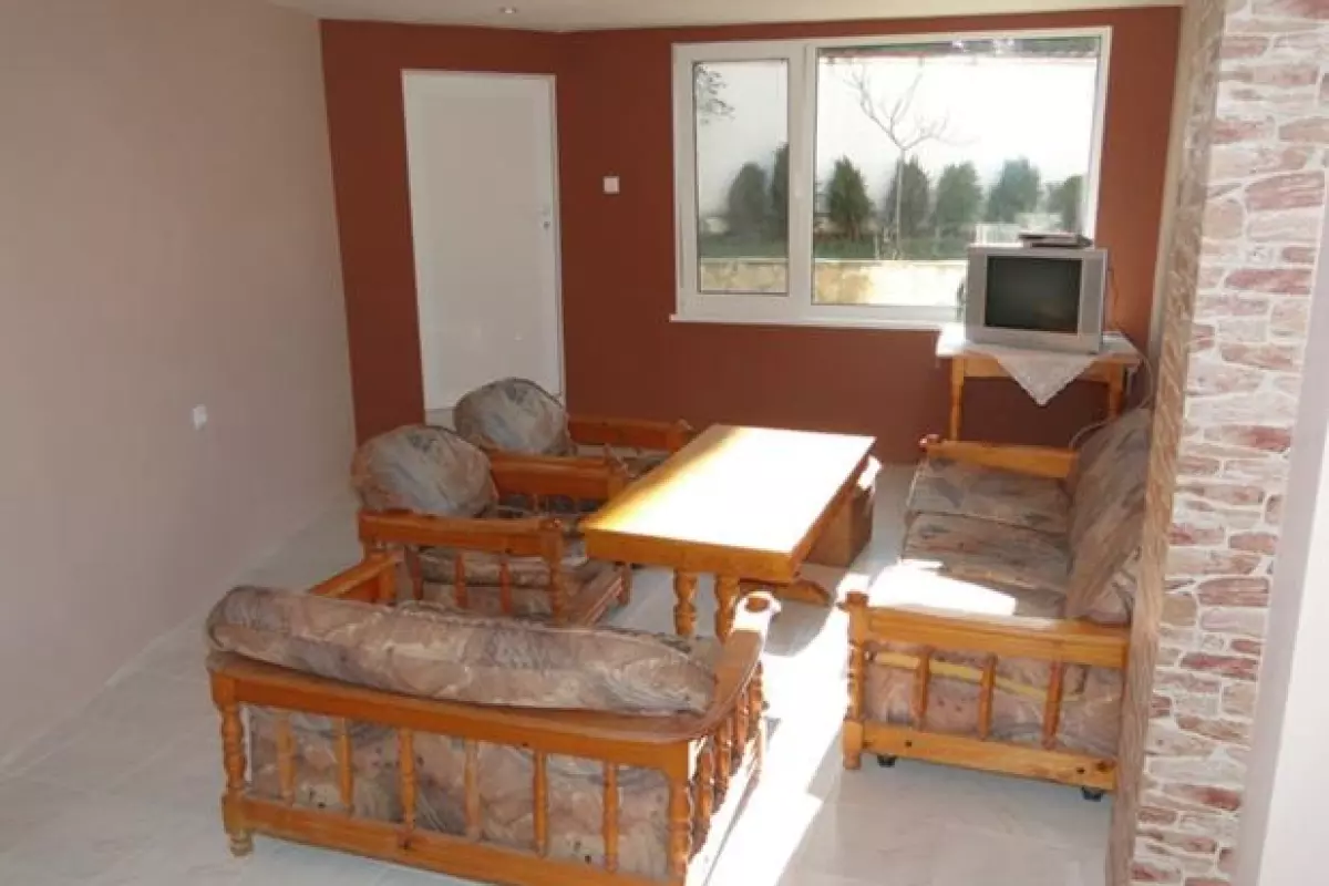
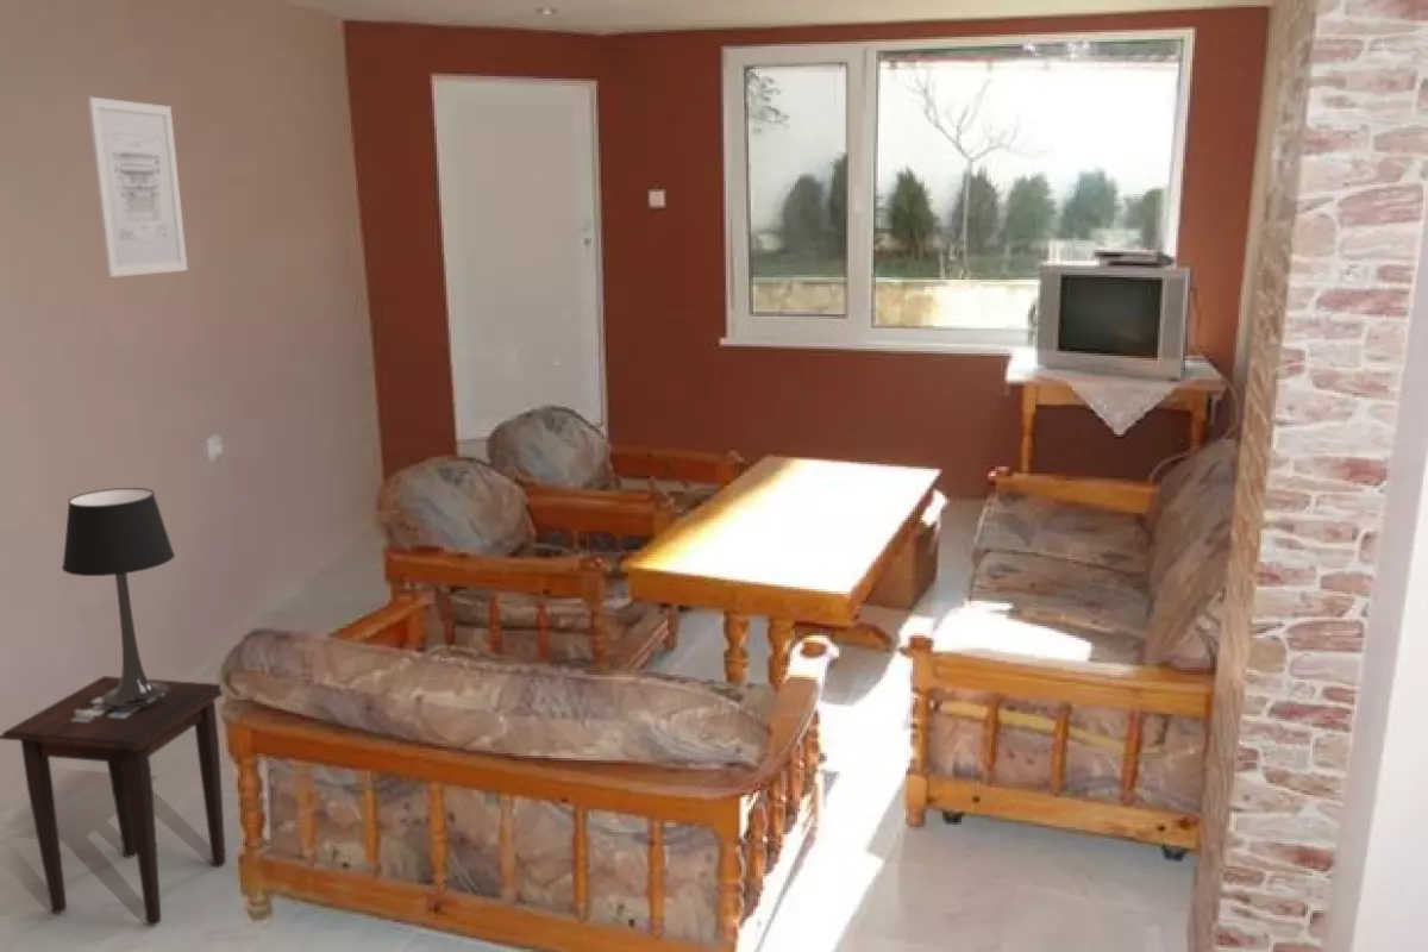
+ wall art (139, 188)
+ table lamp (124, 602)
+ side table (130, 795)
